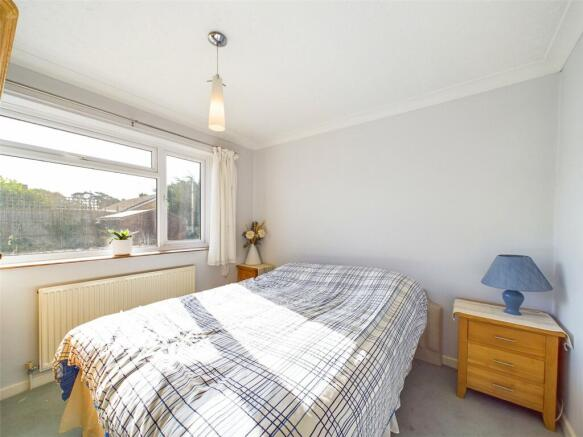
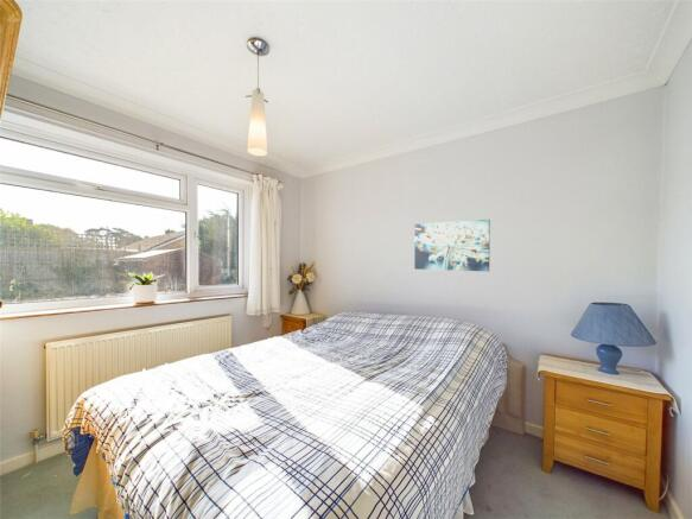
+ wall art (449, 246)
